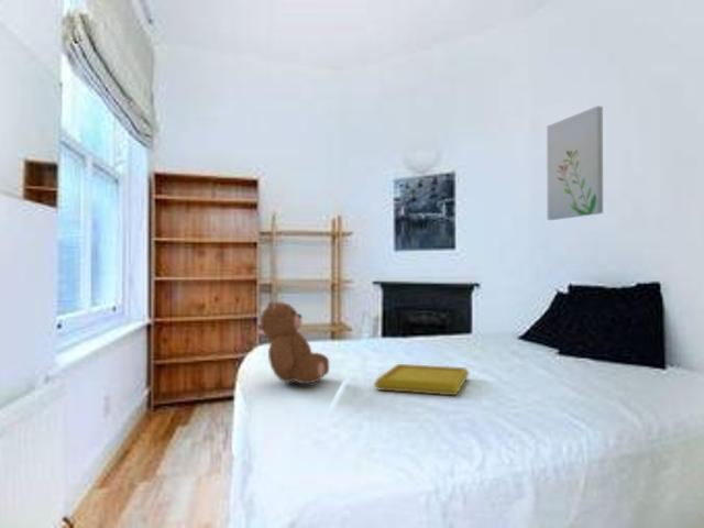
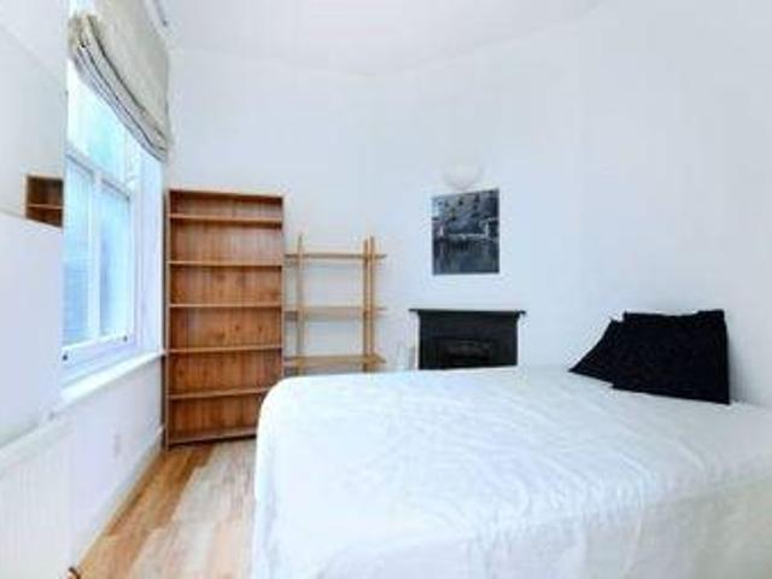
- serving tray (424, 377)
- teddy bear (293, 341)
- wall art (573, 166)
